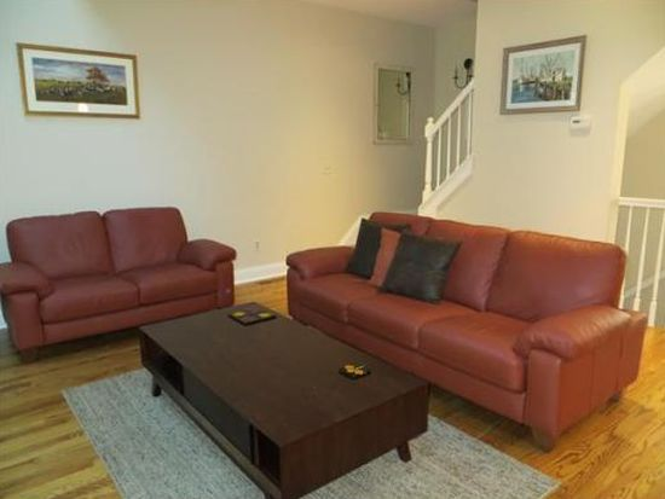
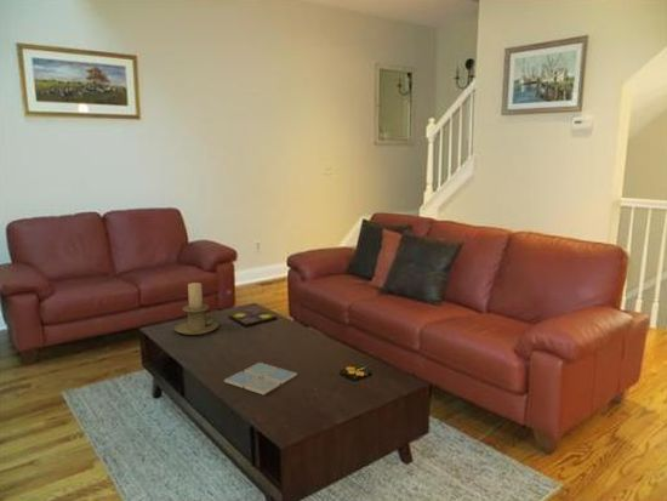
+ candle holder (195, 306)
+ drink coaster (261, 377)
